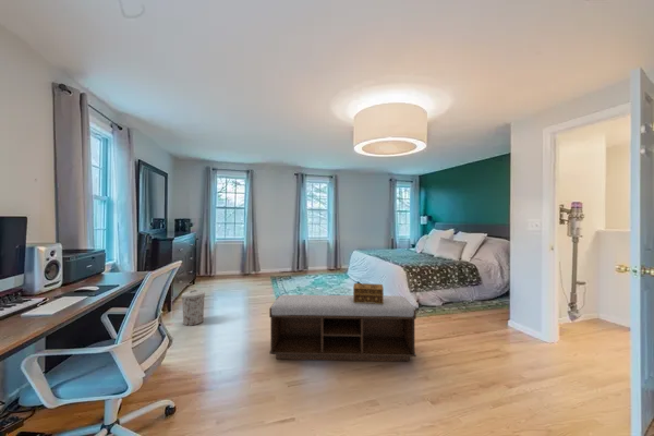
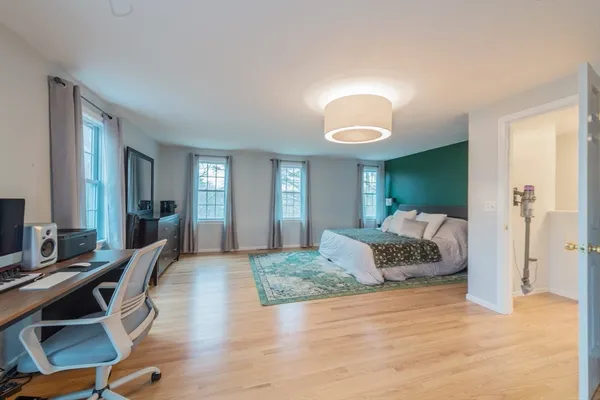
- trash can (193, 306)
- bench (341, 325)
- decorative box (367, 292)
